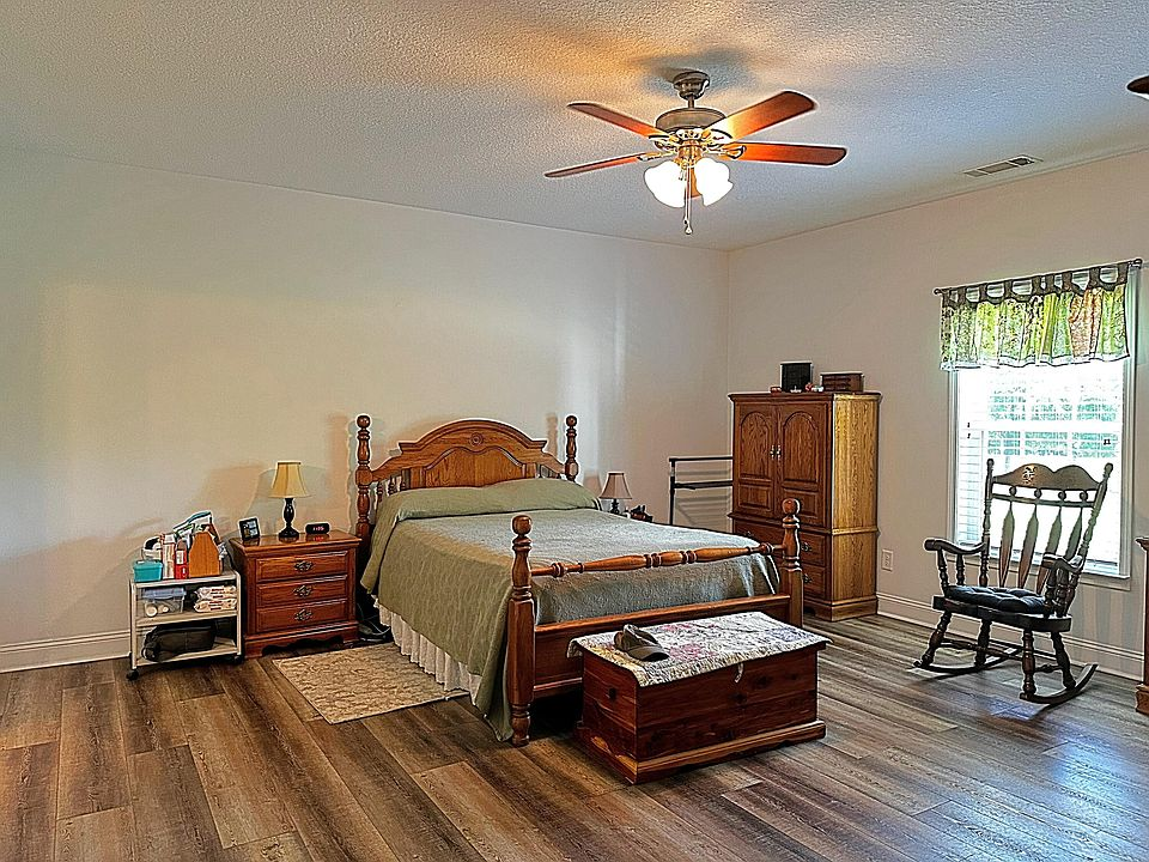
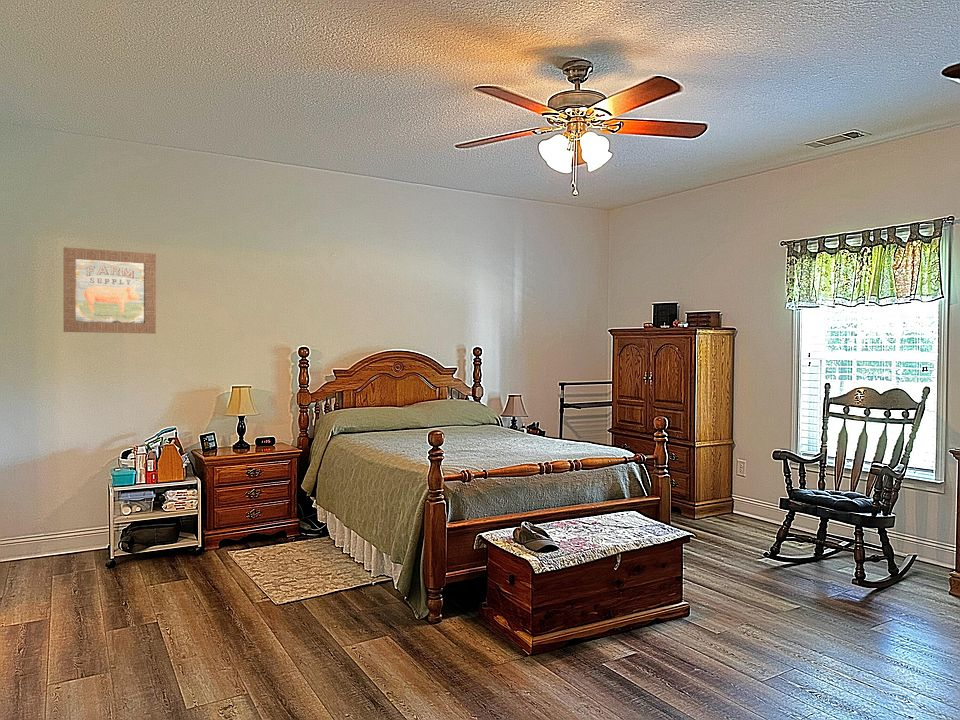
+ wall art (110, 291)
